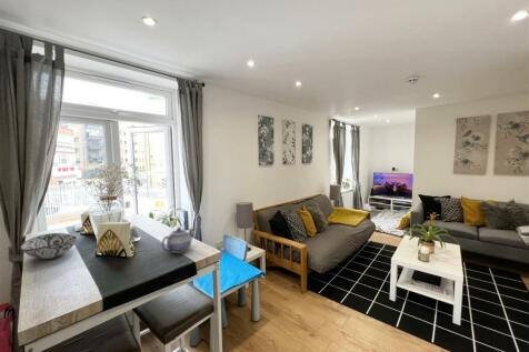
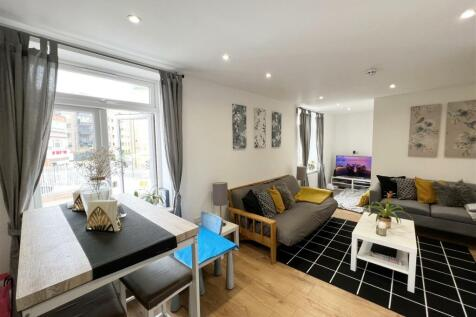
- decorative bowl (50, 247)
- teapot (179, 239)
